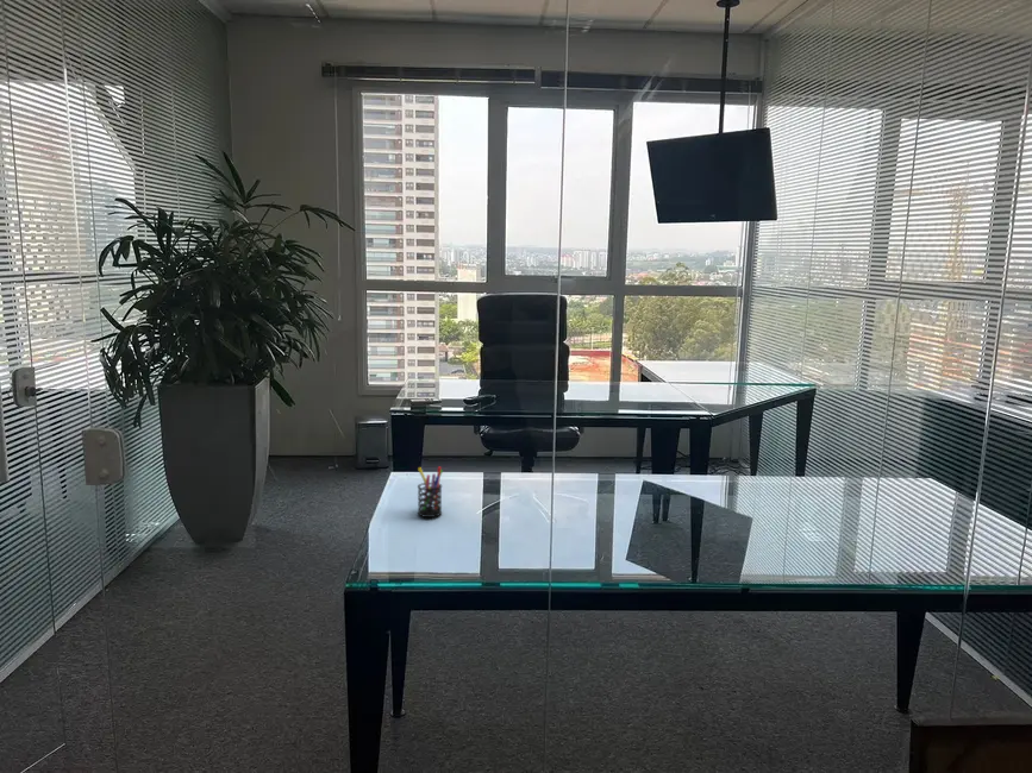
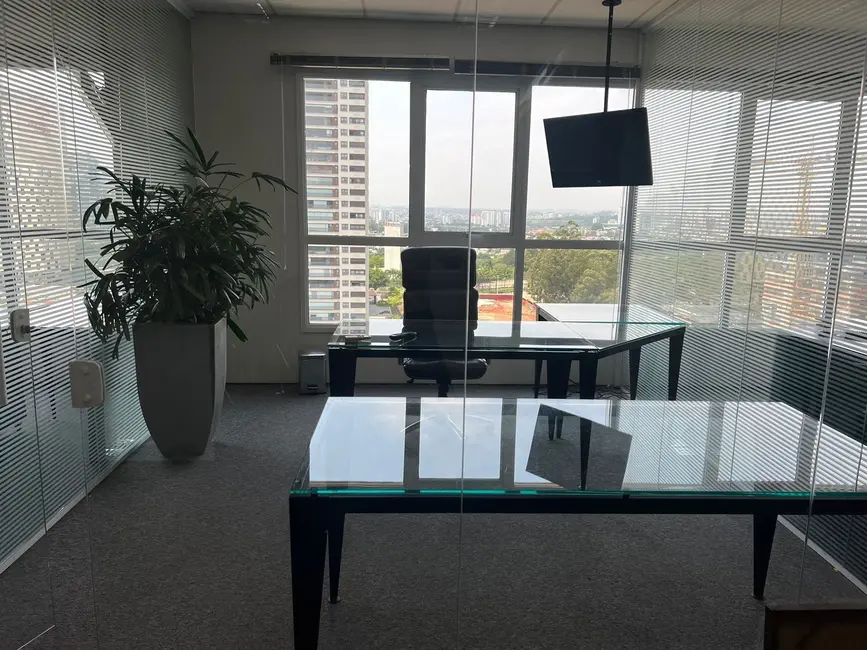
- pen holder (432, 489)
